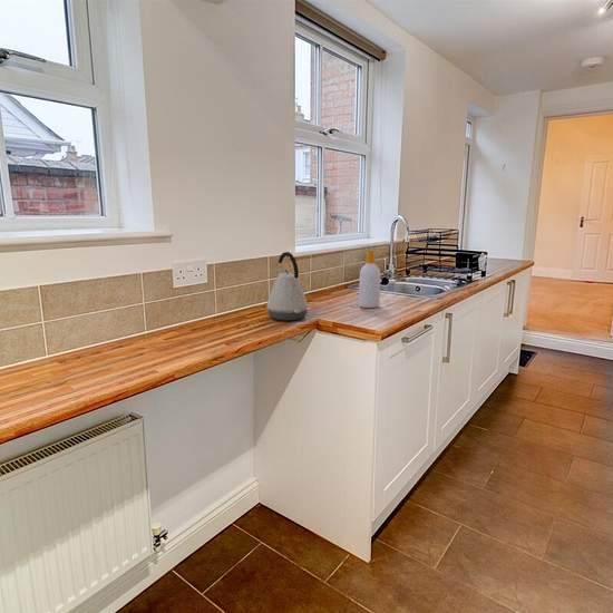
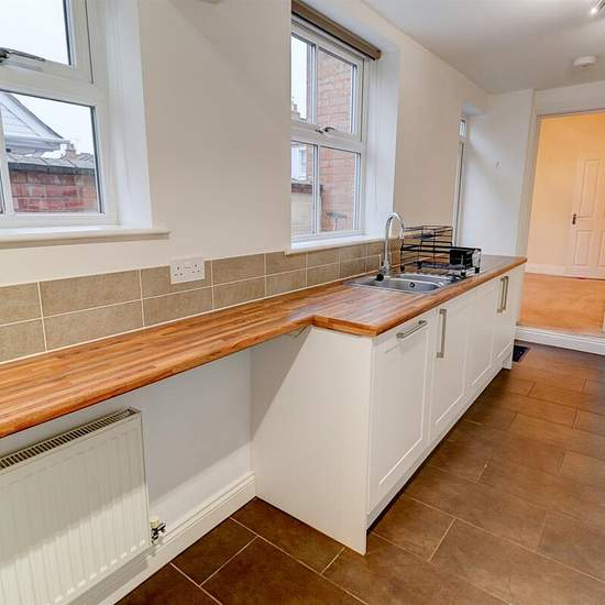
- soap bottle (370, 278)
- kettle (286, 284)
